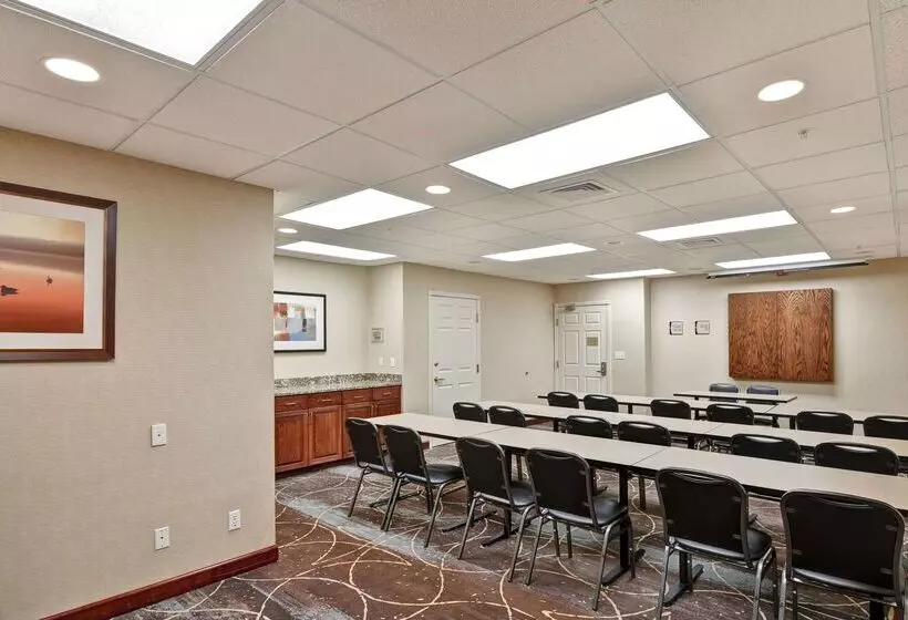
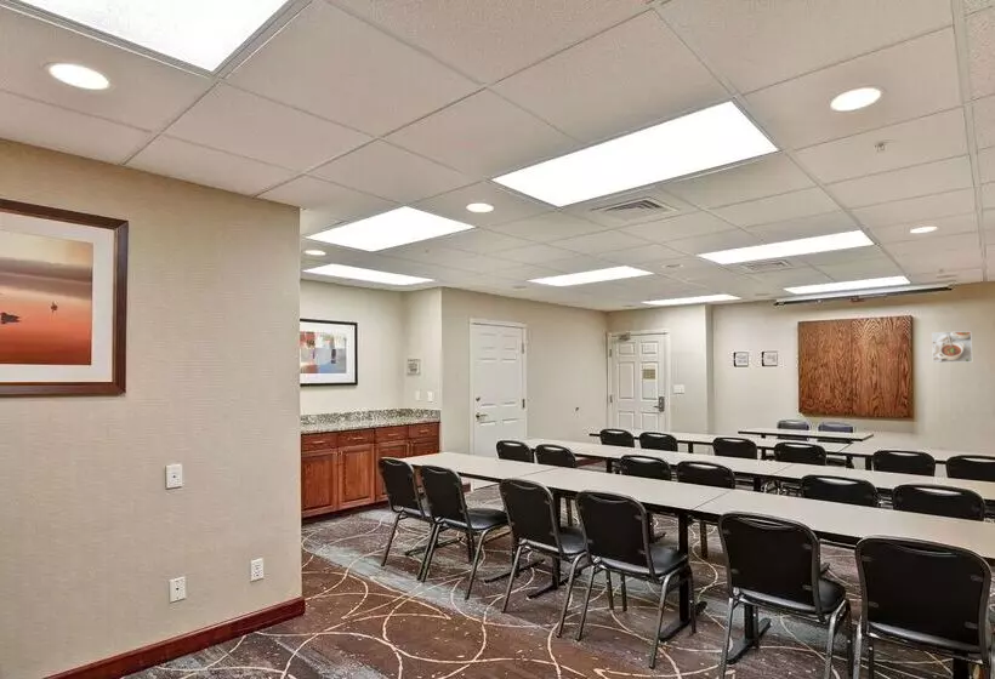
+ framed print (951, 347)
